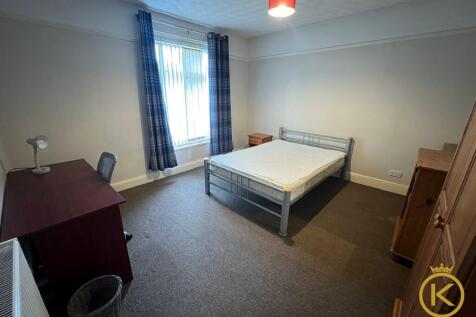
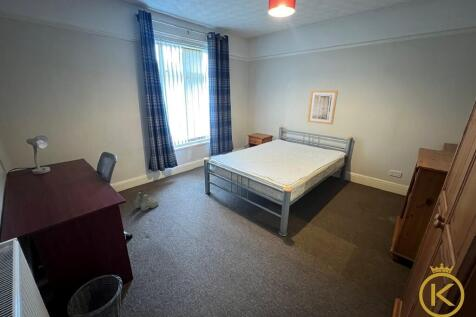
+ boots (146, 199)
+ wall art (321, 107)
